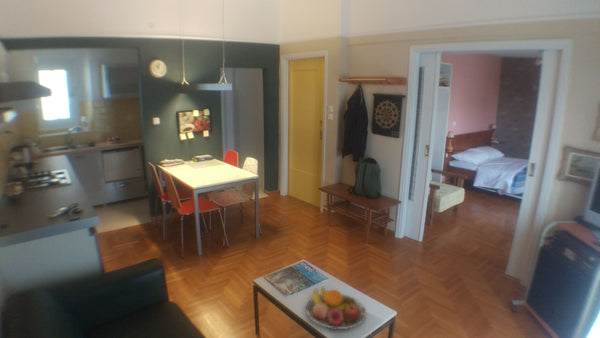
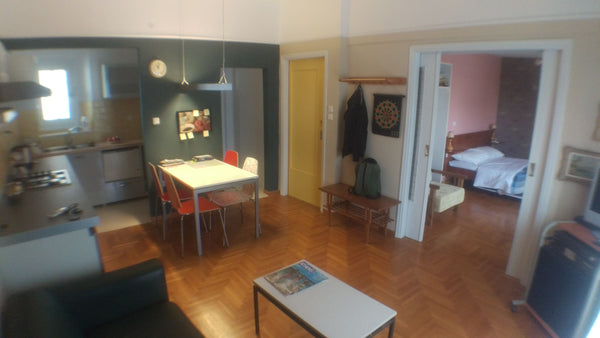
- fruit bowl (336, 307)
